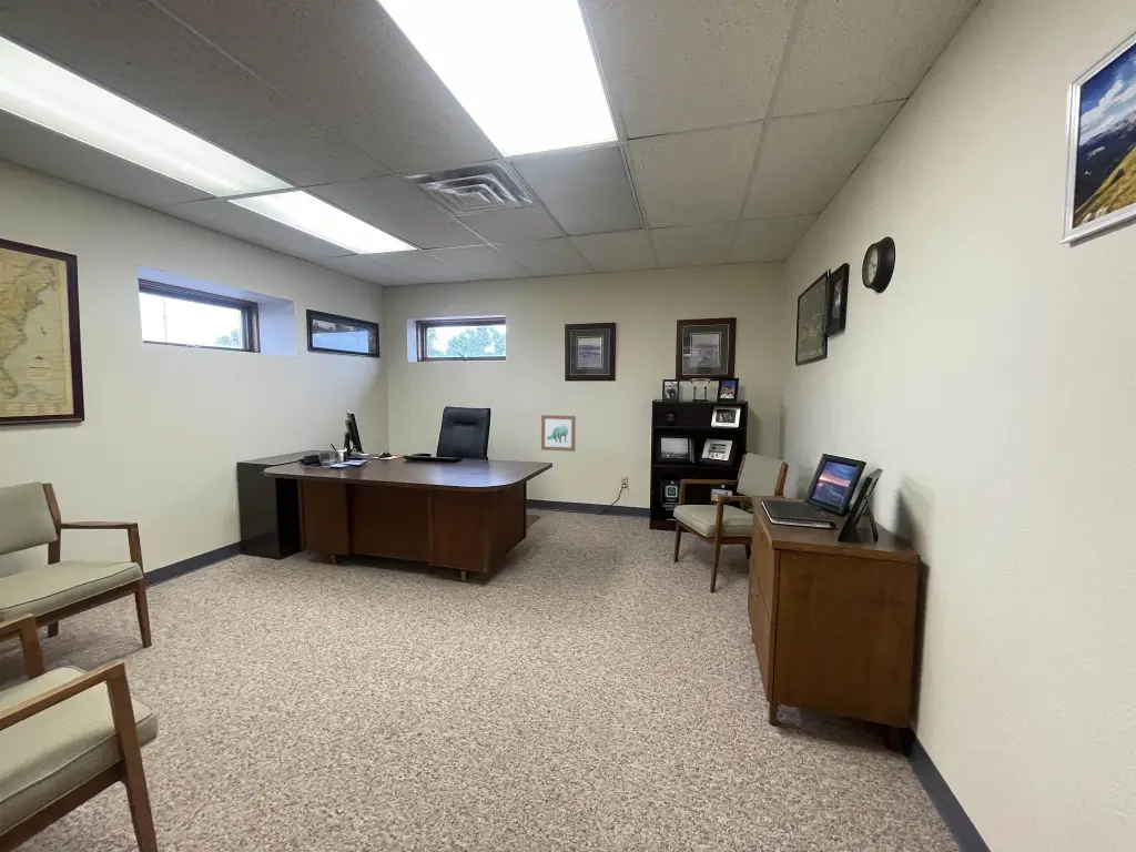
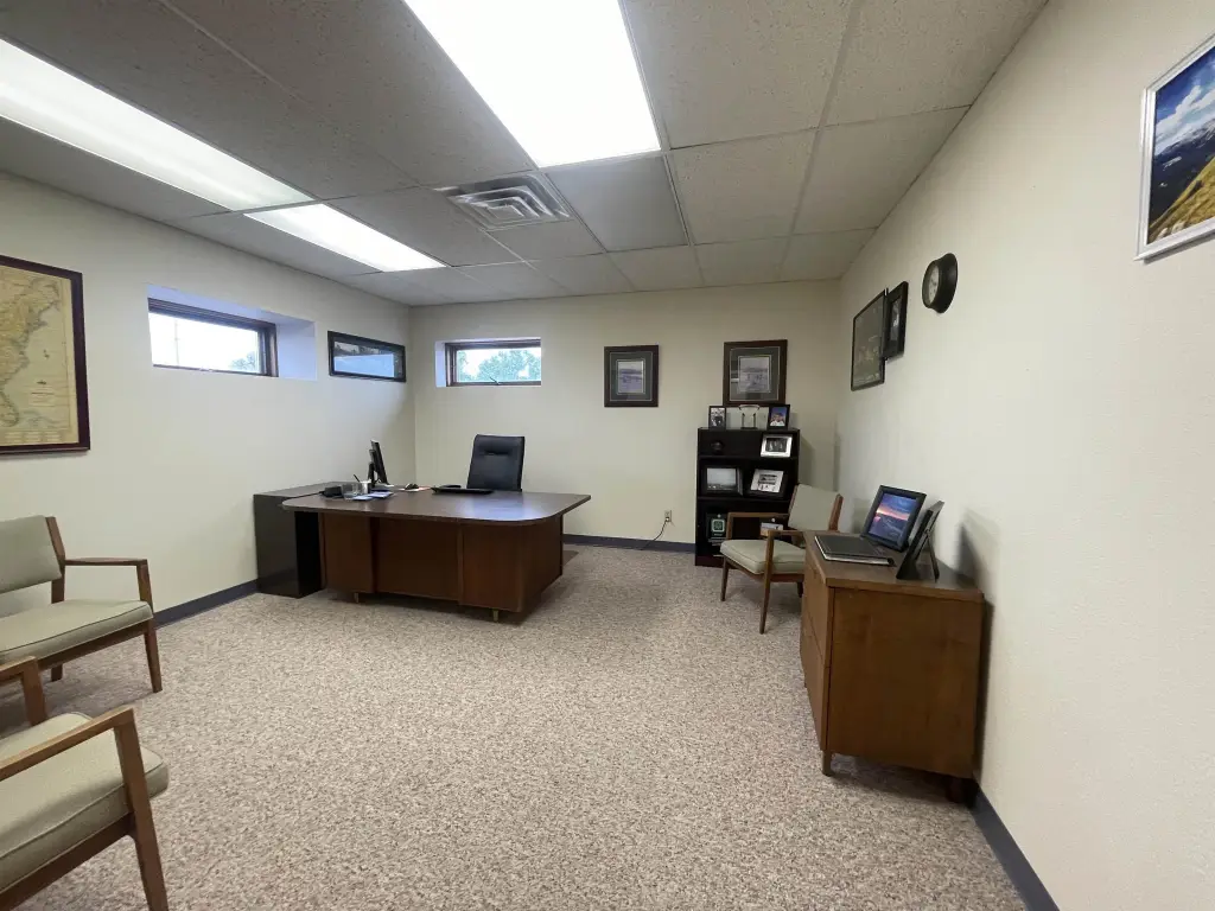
- wall art (558, 433)
